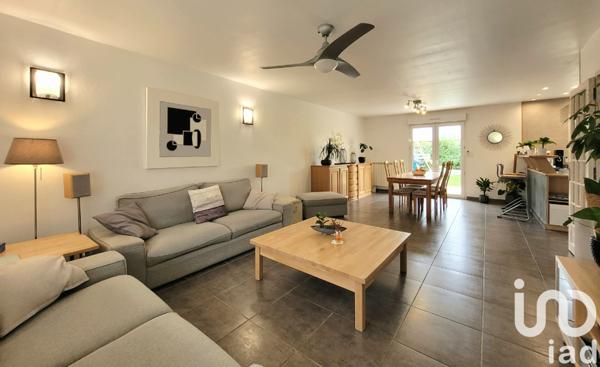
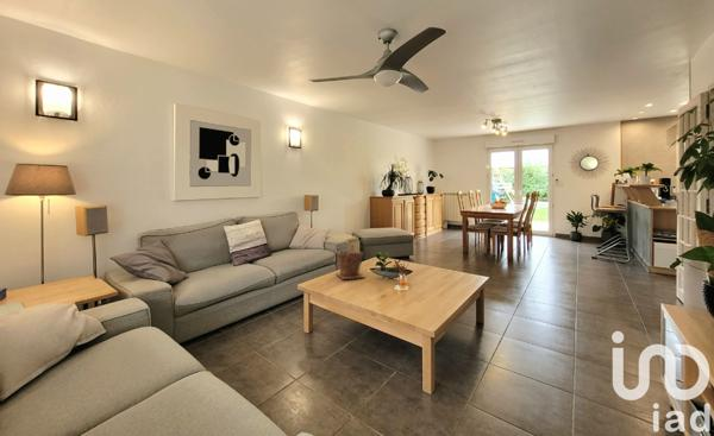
+ plant pot (350, 263)
